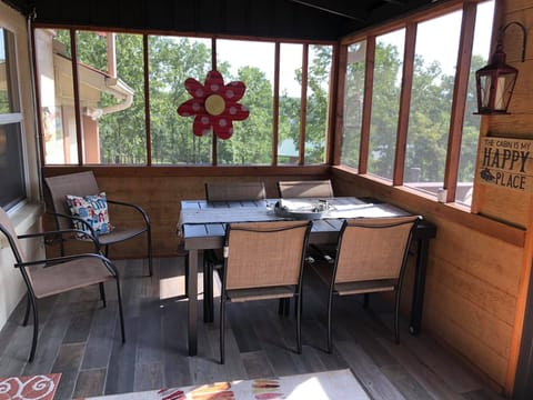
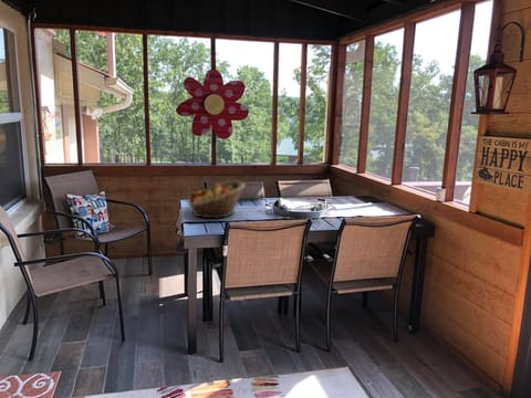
+ fruit basket (216, 198)
